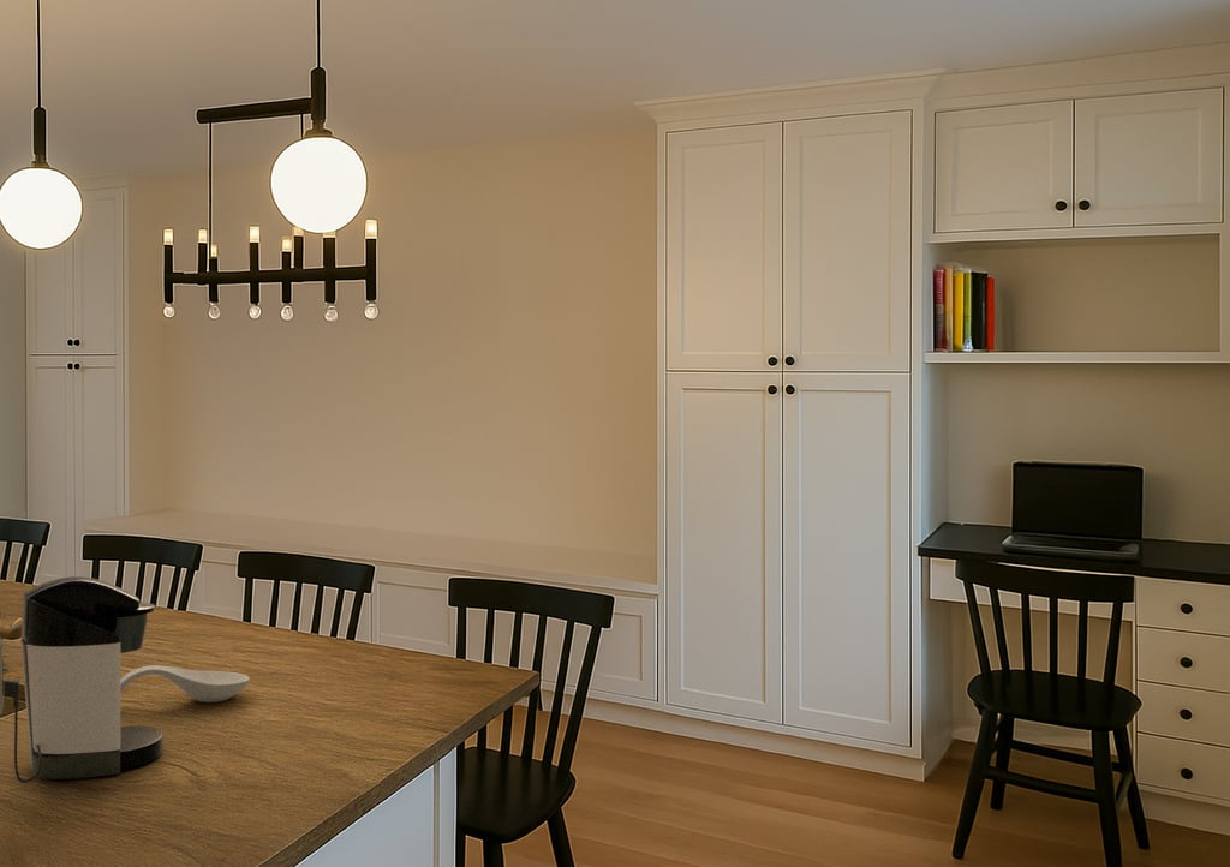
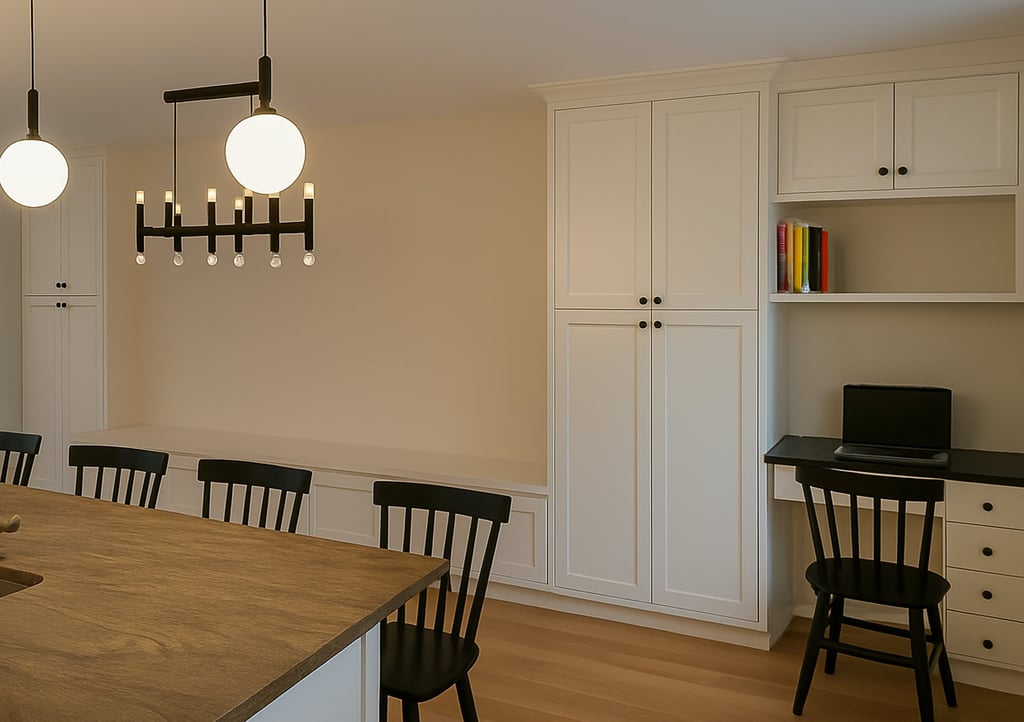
- coffee maker (86, 677)
- spoon rest (181, 683)
